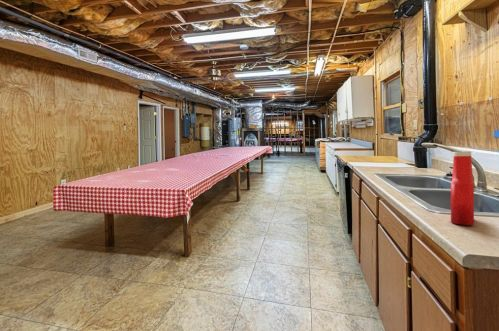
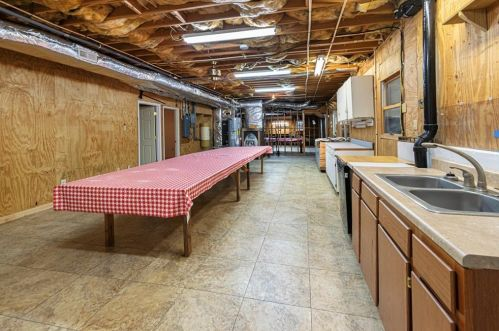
- soap bottle (462, 186)
